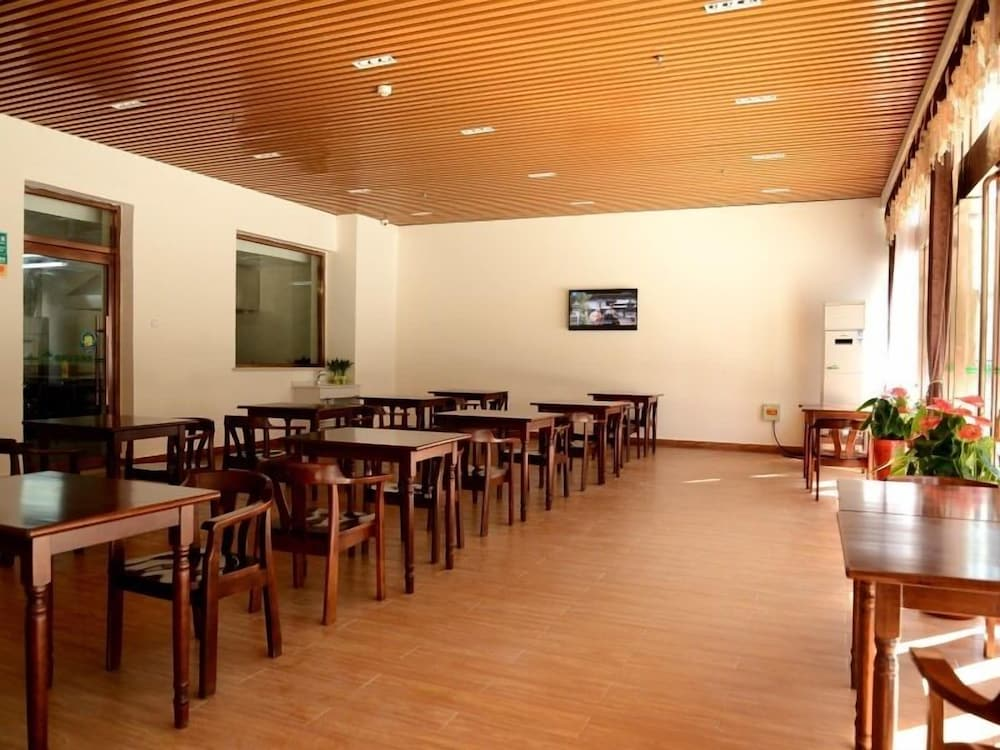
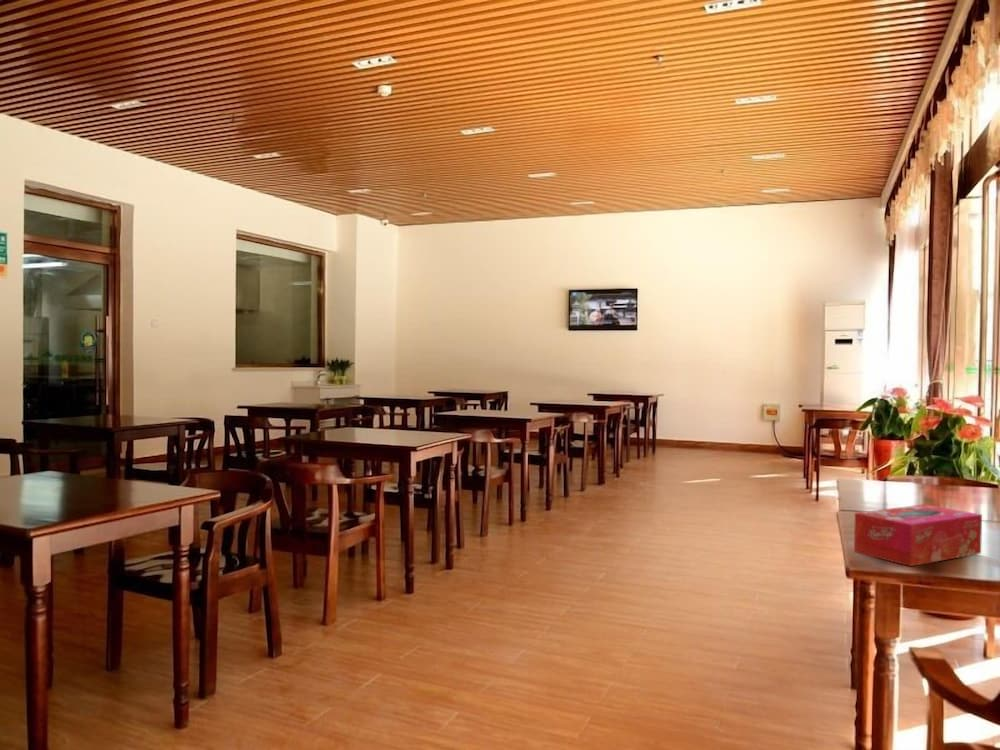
+ tissue box (918, 533)
